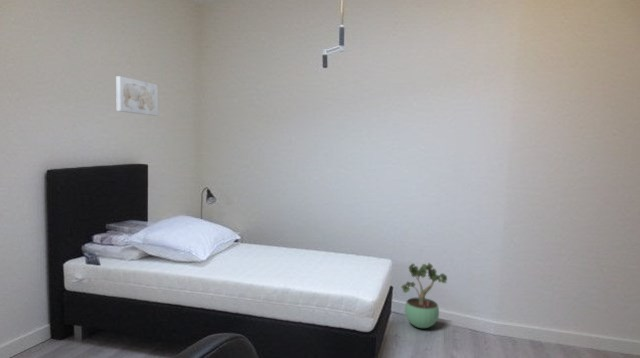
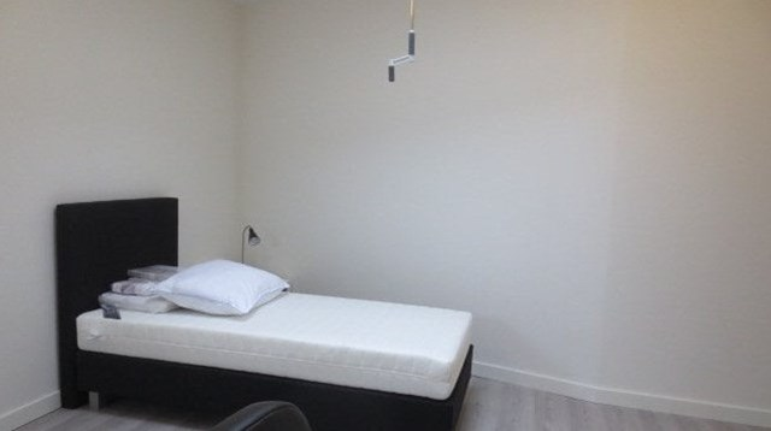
- wall art (138, 97)
- potted plant (424, 294)
